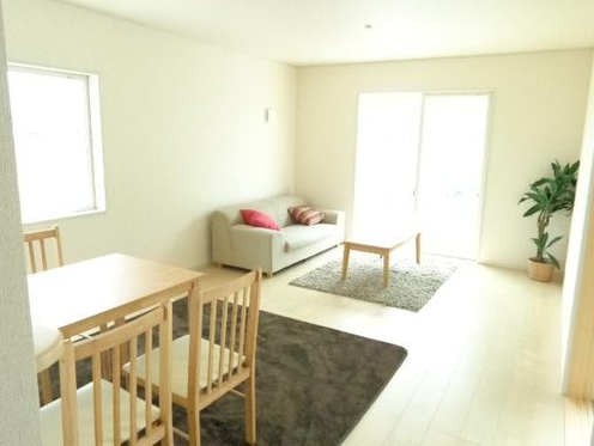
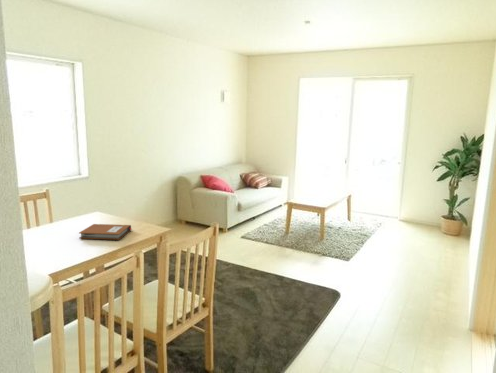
+ notebook (107, 231)
